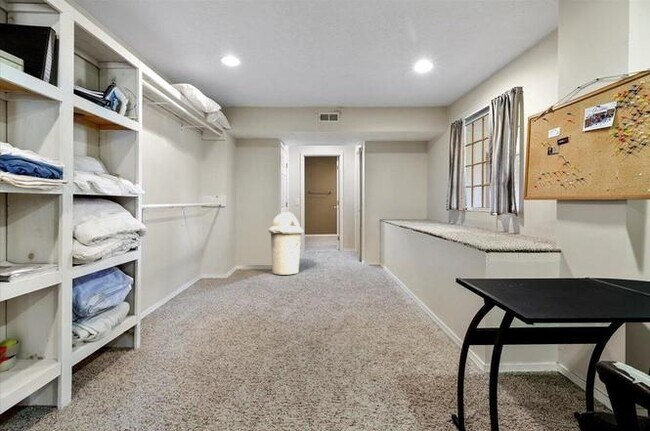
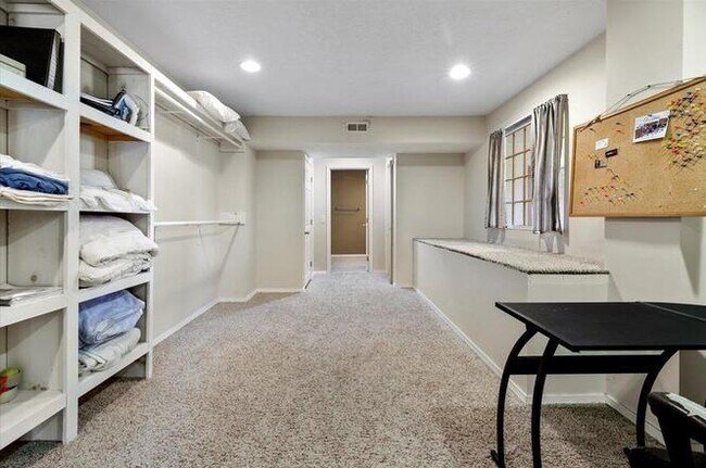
- trash can (286, 242)
